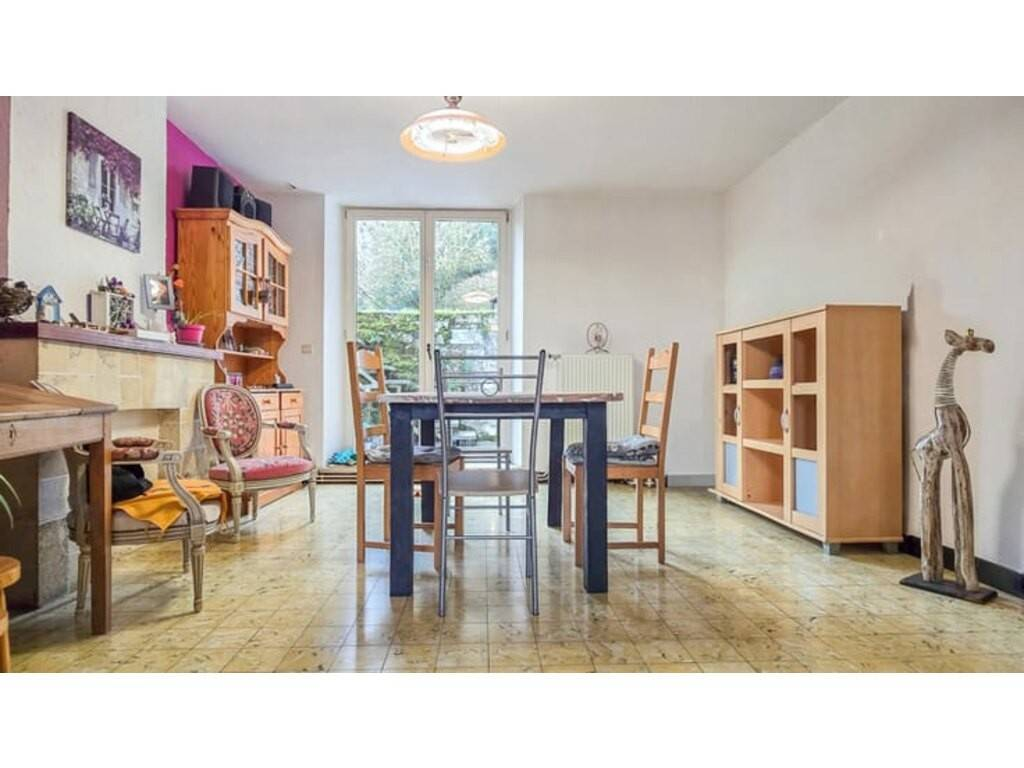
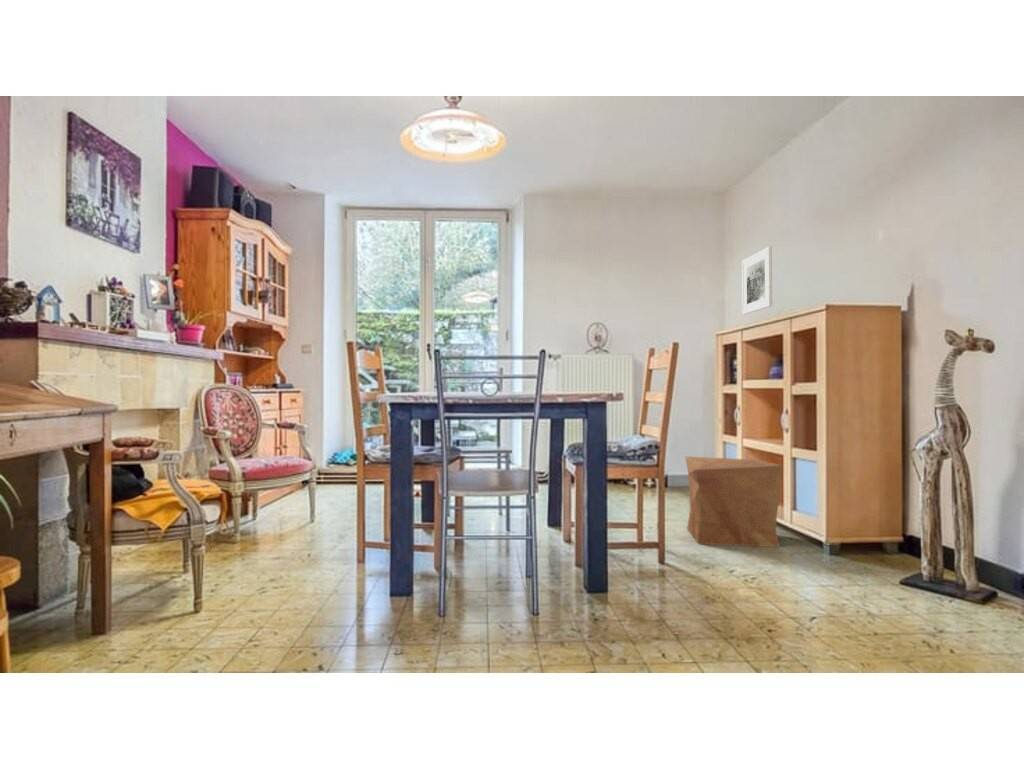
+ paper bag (730, 498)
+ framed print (756, 282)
